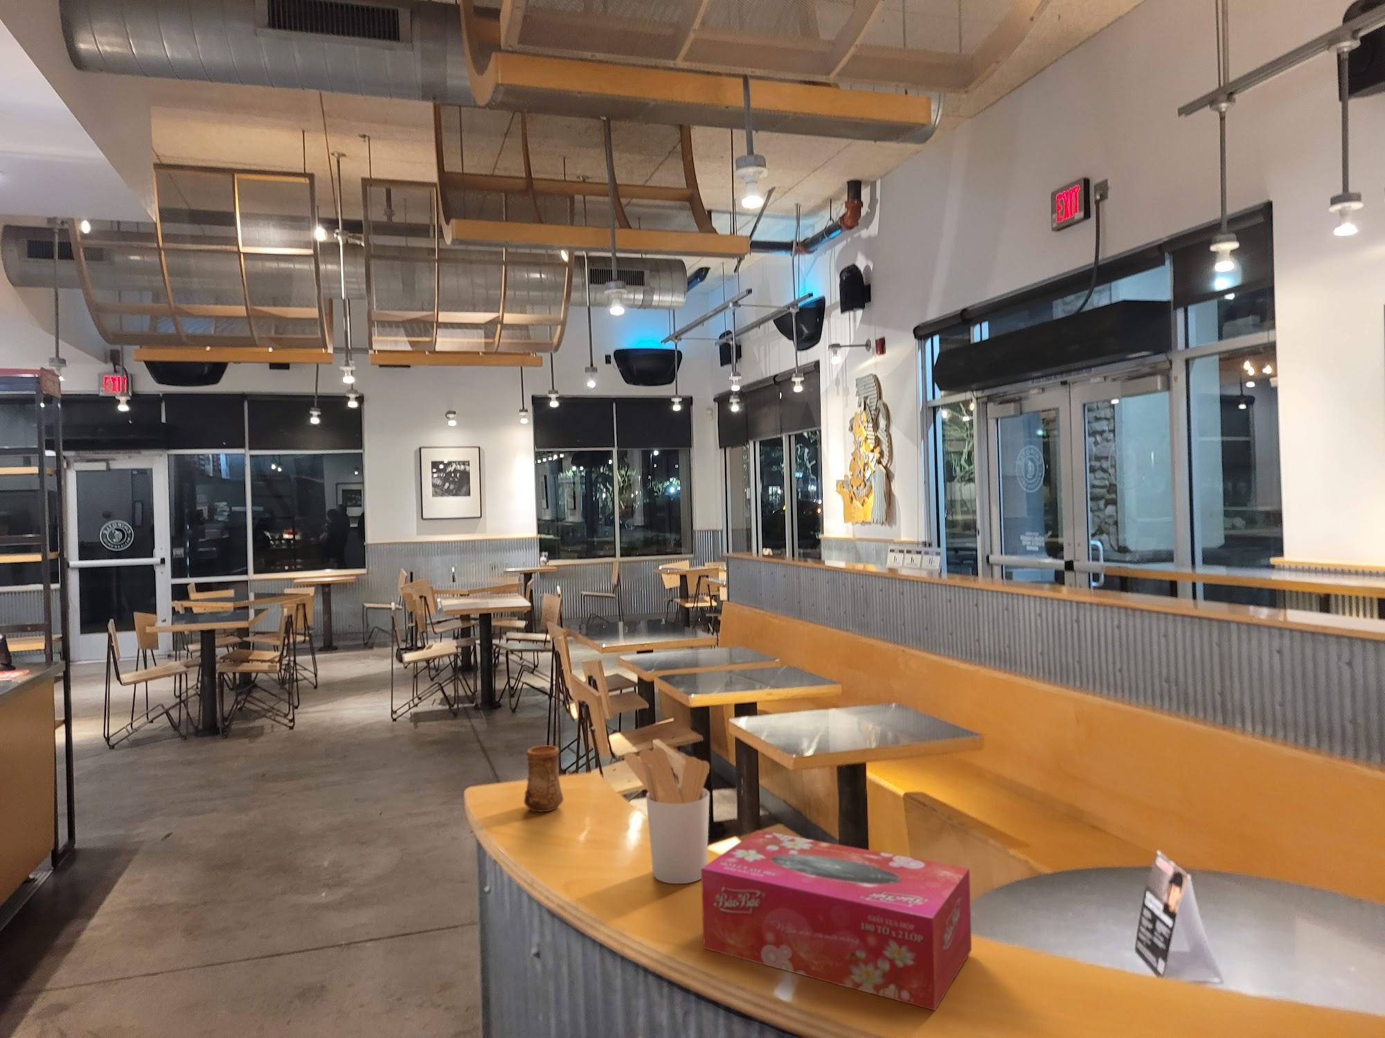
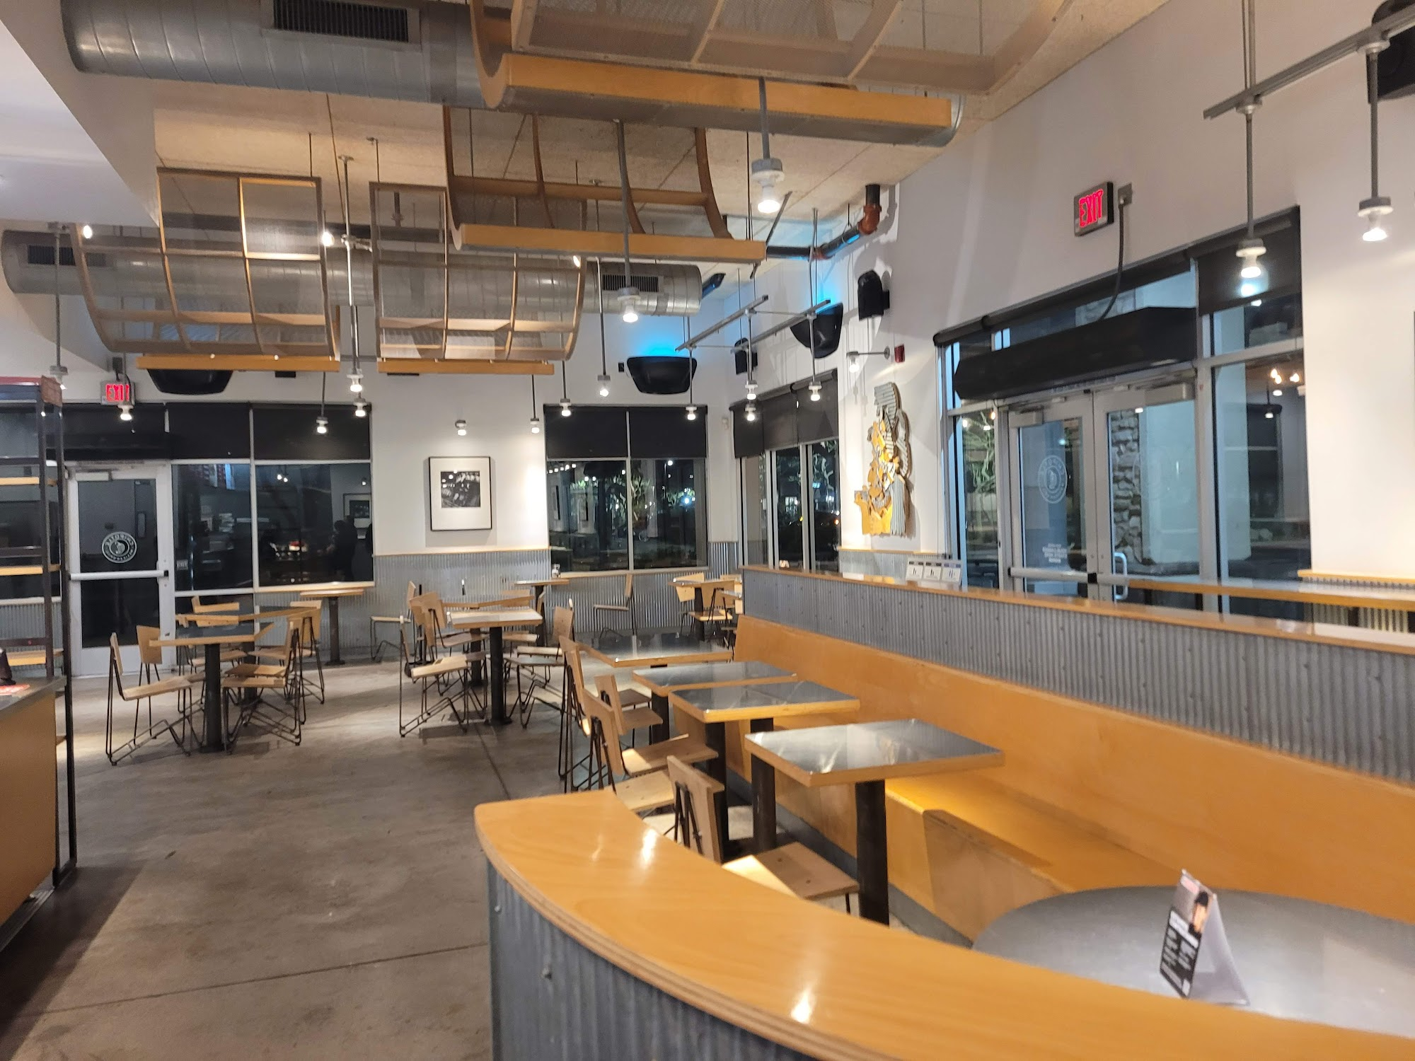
- tissue box (834, 908)
- utensil holder (667, 810)
- cup (543, 777)
